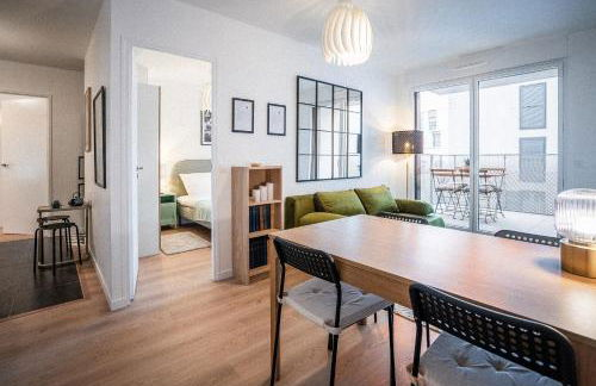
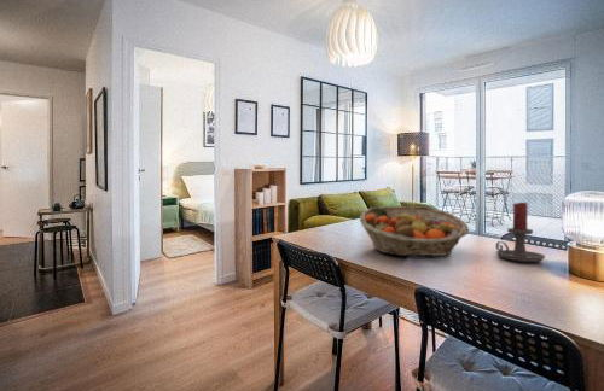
+ candle holder (515, 229)
+ fruit basket (411, 228)
